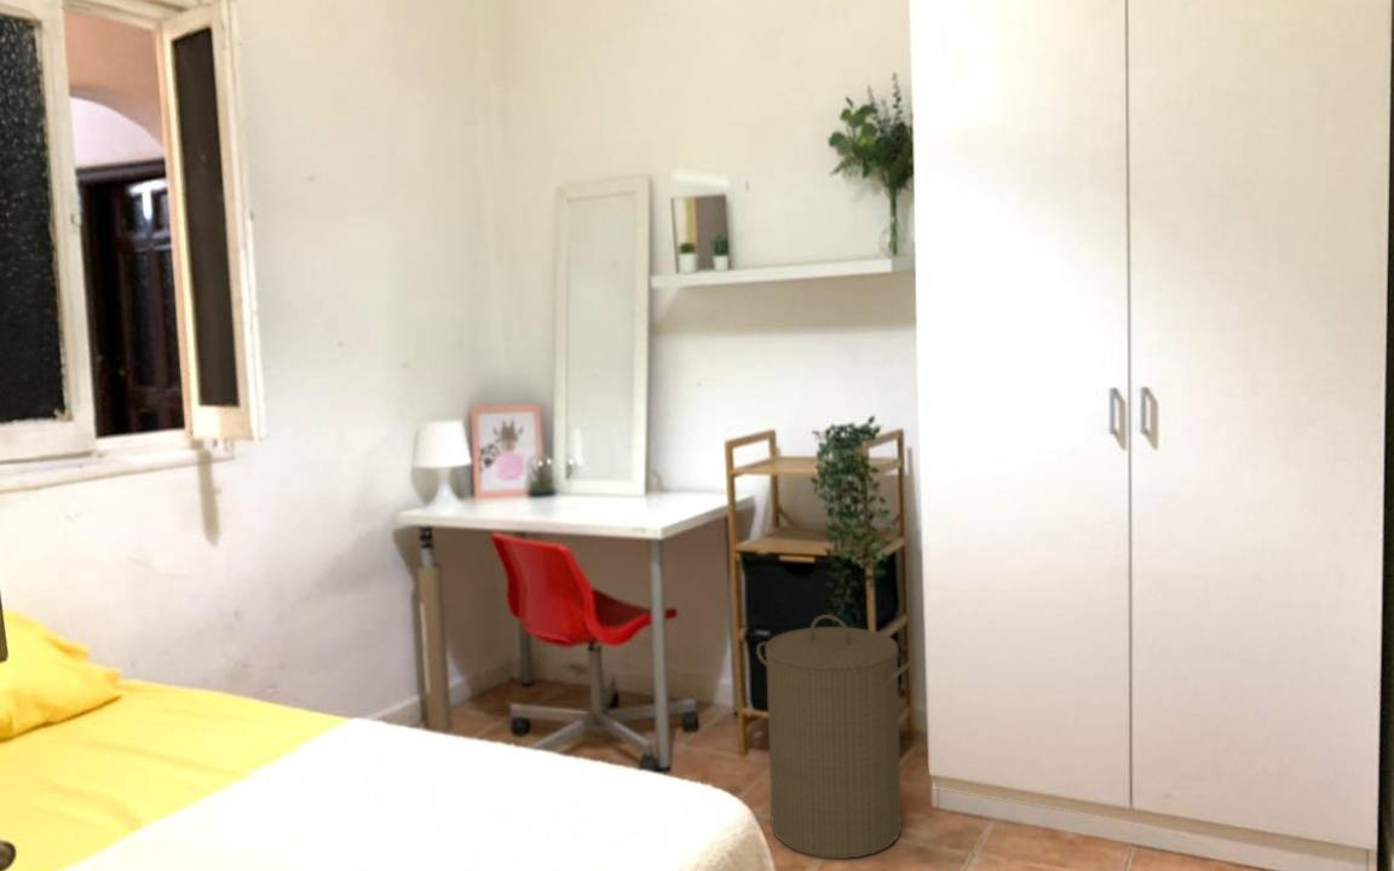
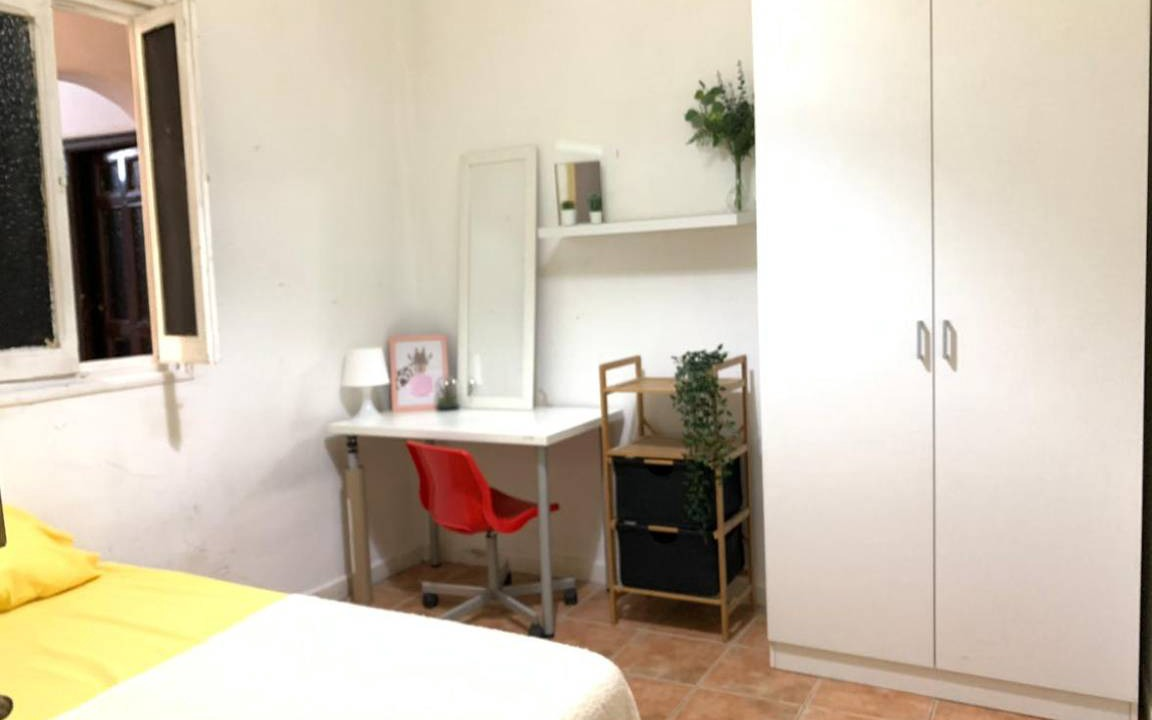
- laundry hamper (833, 722)
